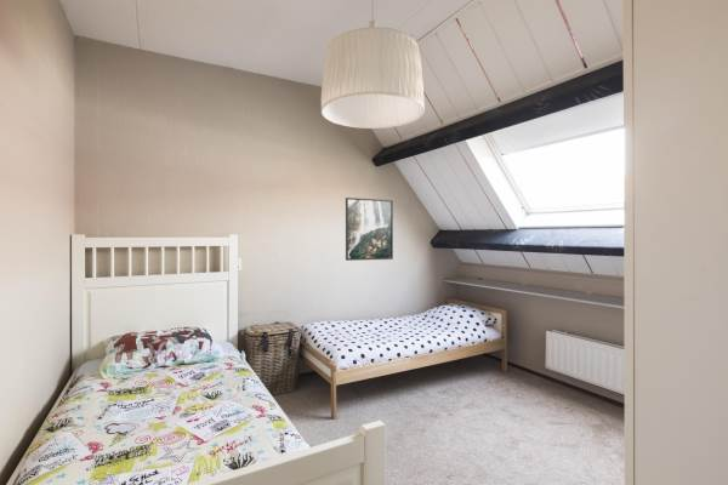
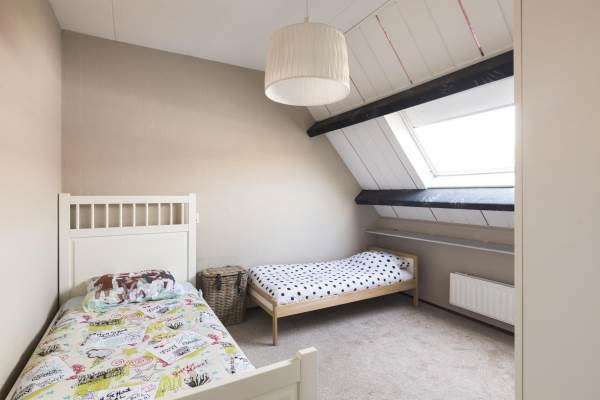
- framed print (369, 229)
